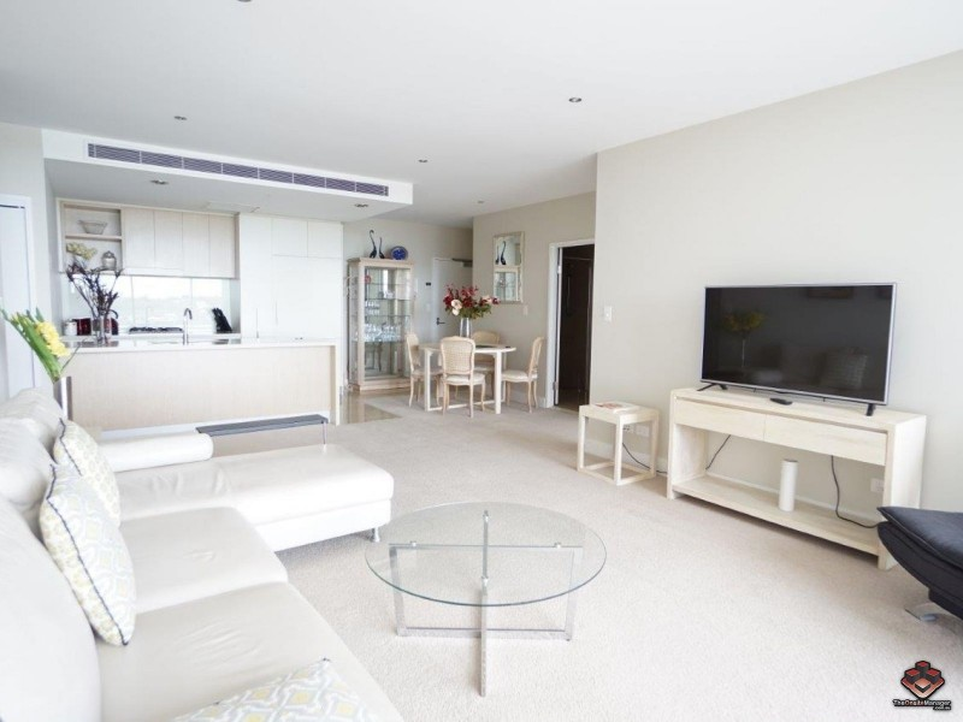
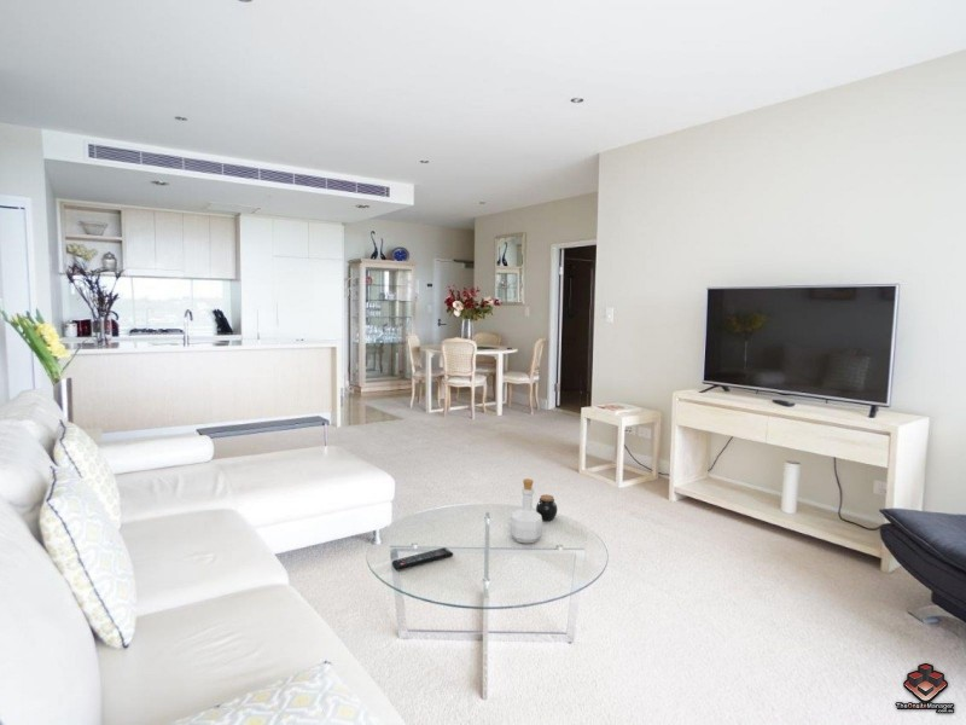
+ jar (546, 507)
+ bottle (525, 509)
+ remote control (423, 558)
